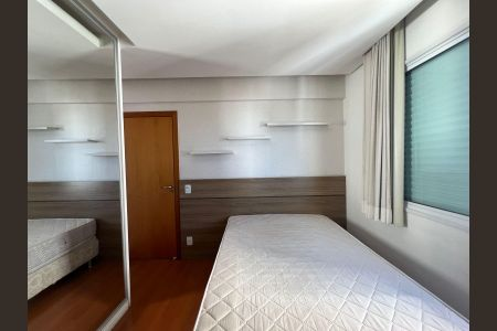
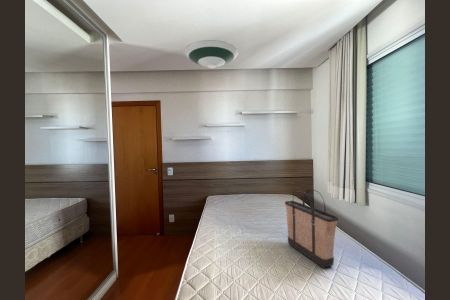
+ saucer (211, 60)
+ shopping bag (308, 222)
